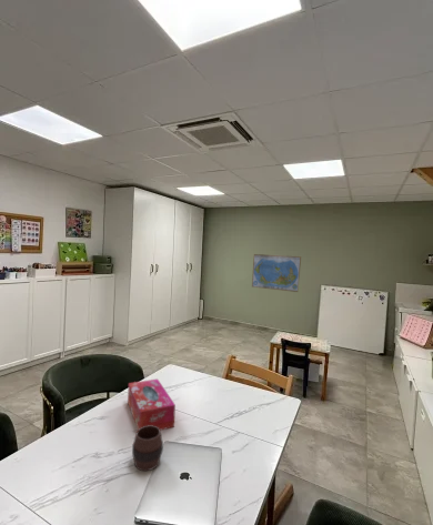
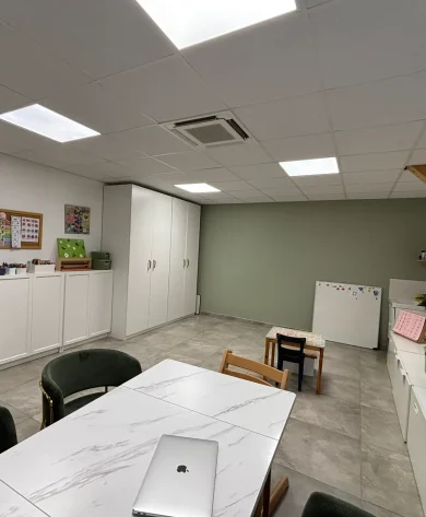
- cup (148, 446)
- tissue box (149, 403)
- world map (275, 272)
